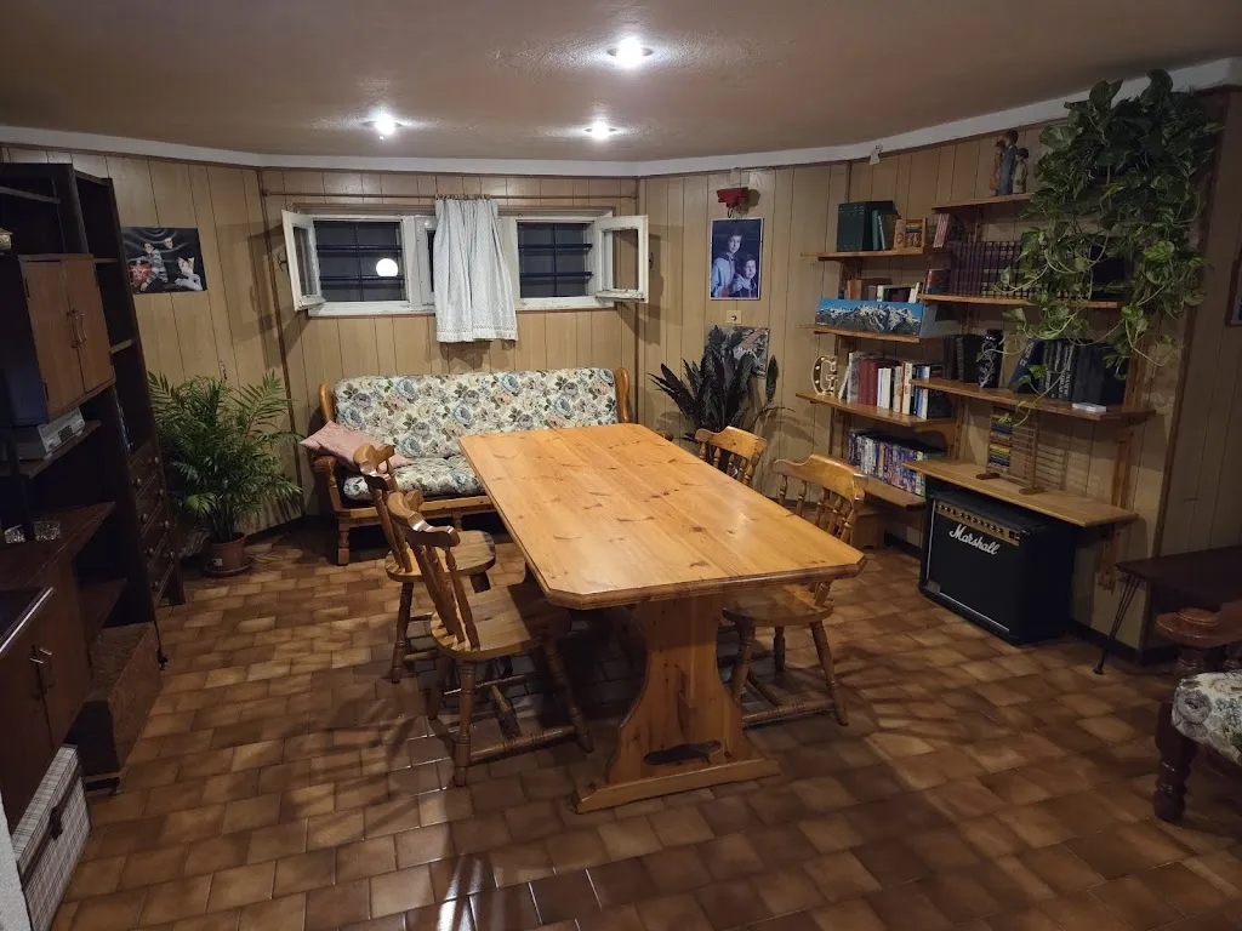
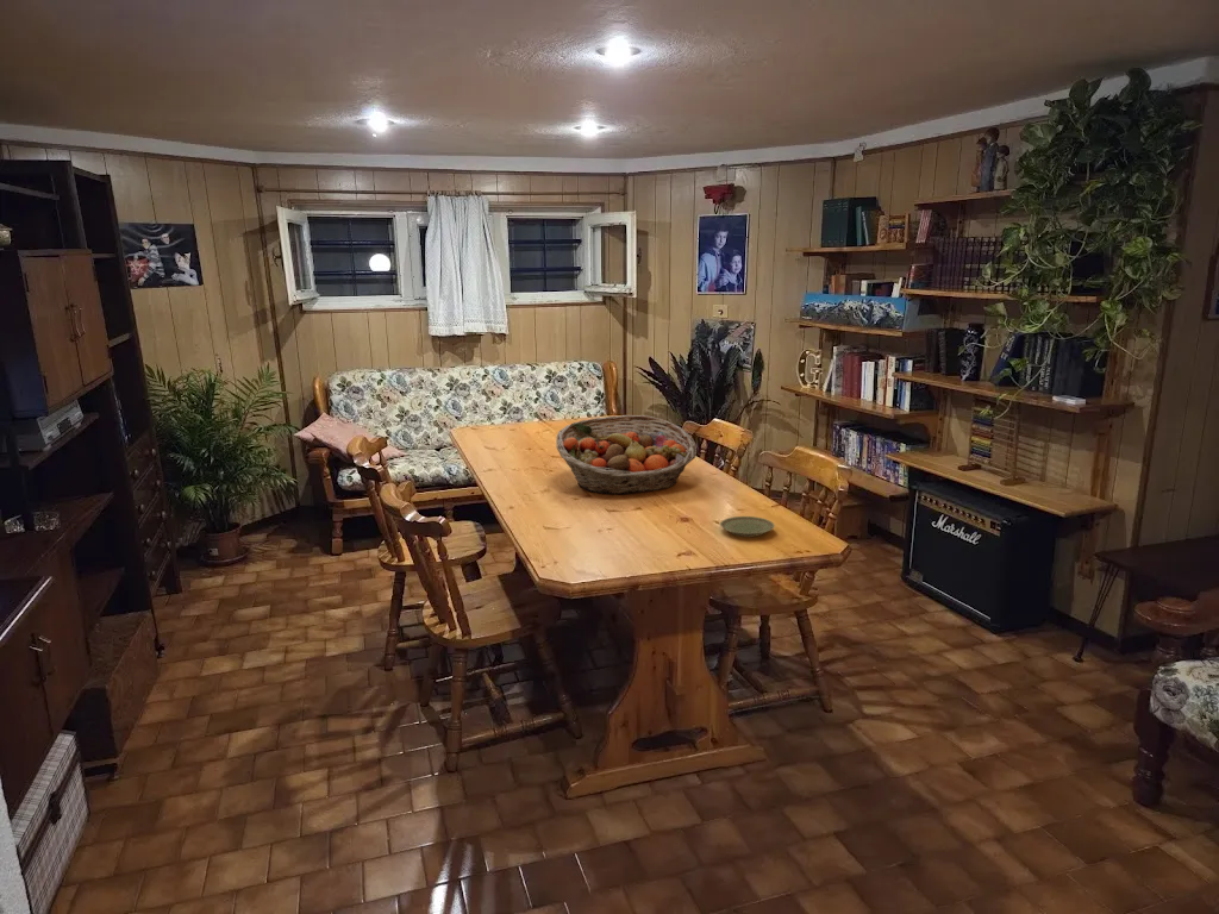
+ fruit basket (626, 453)
+ plate (746, 527)
